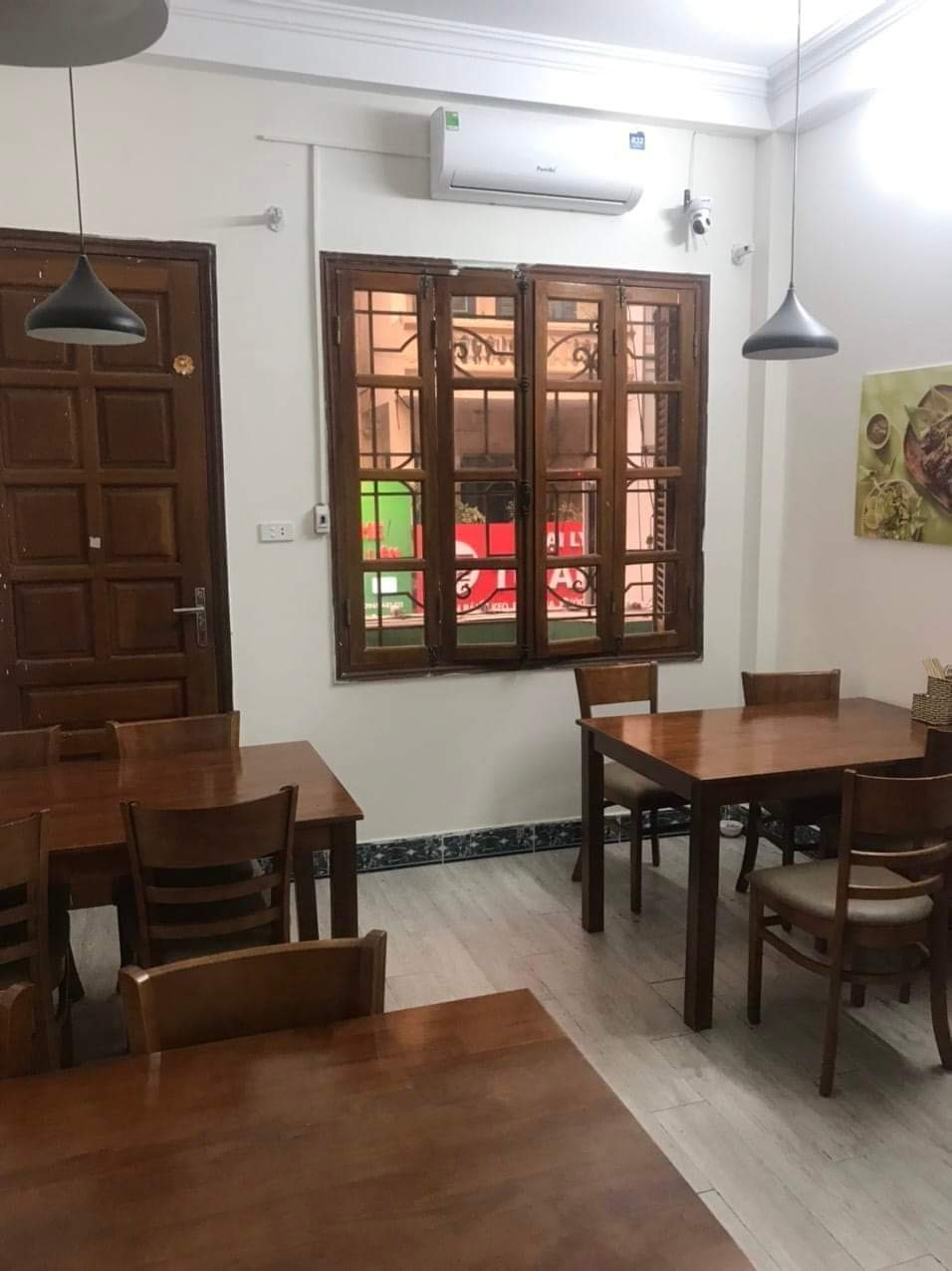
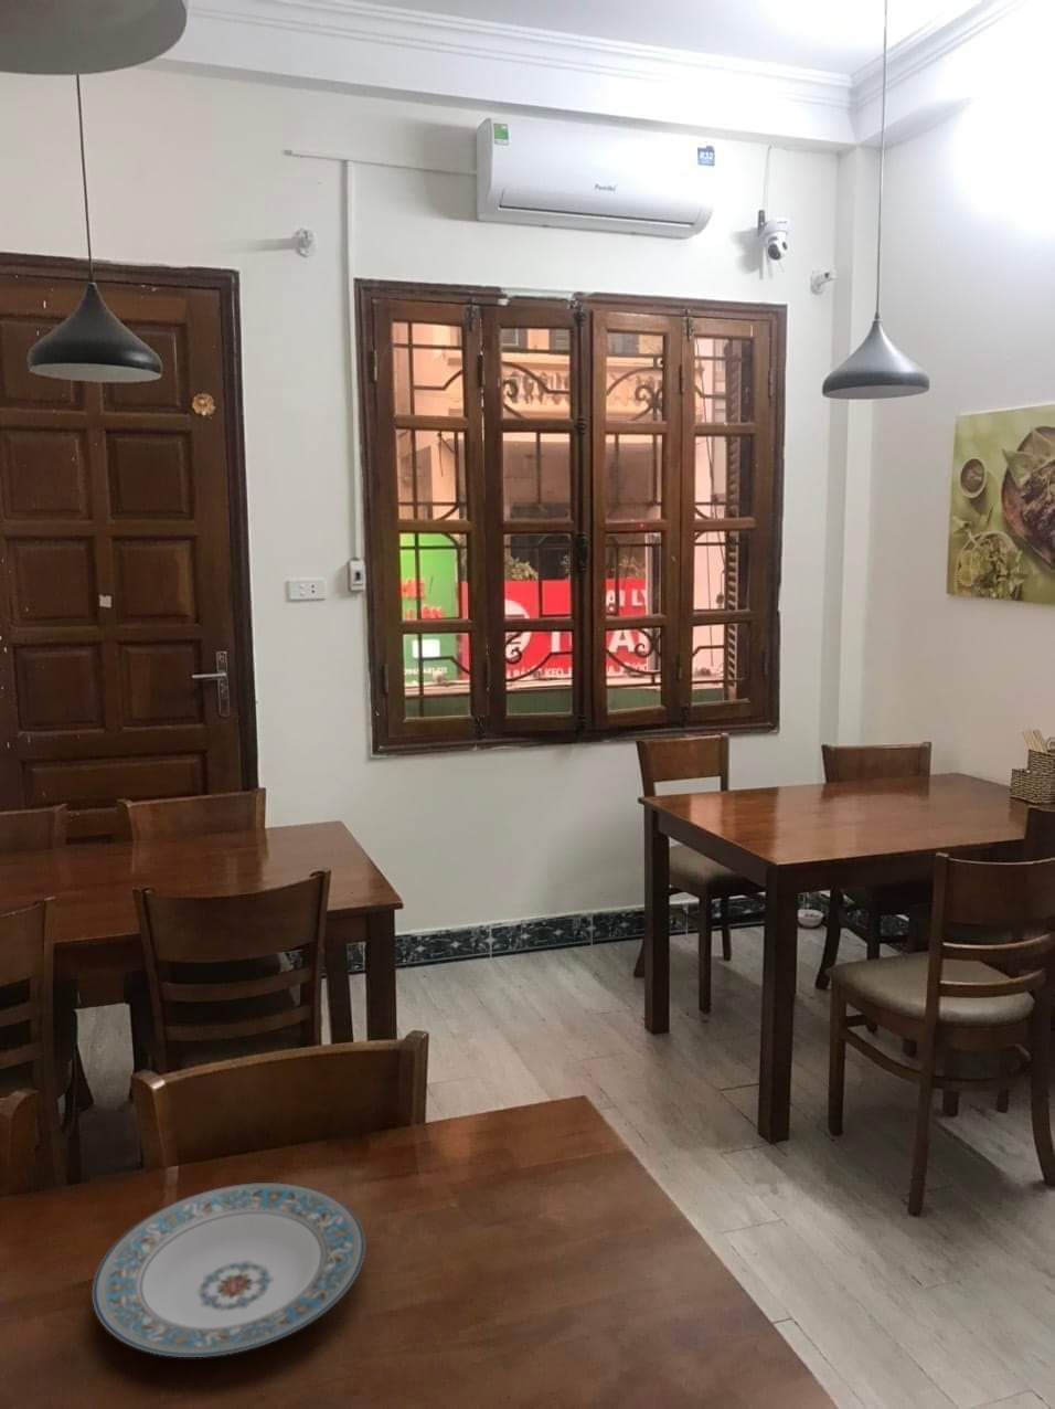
+ plate (233, 1273)
